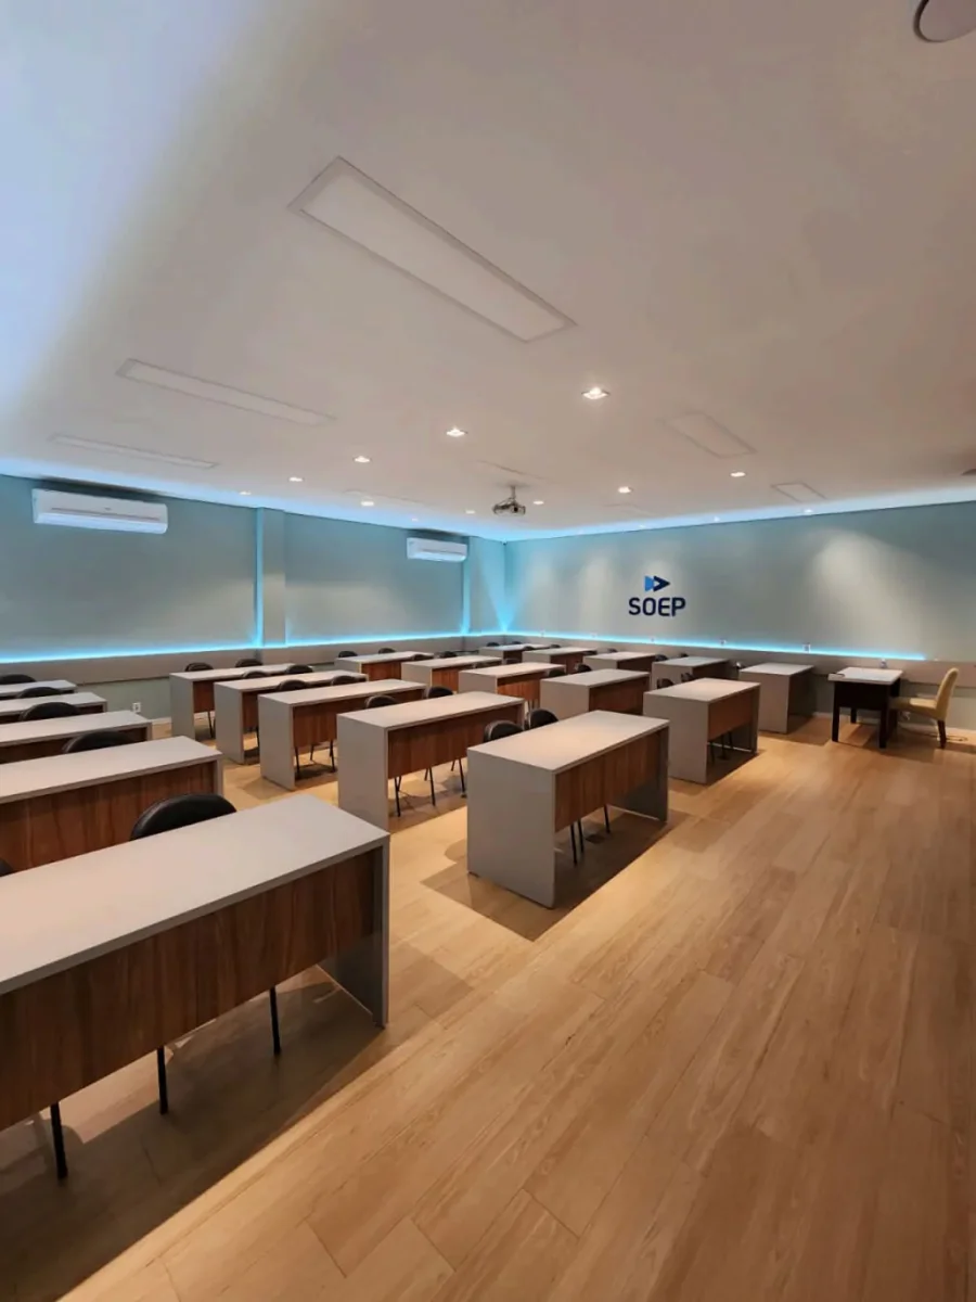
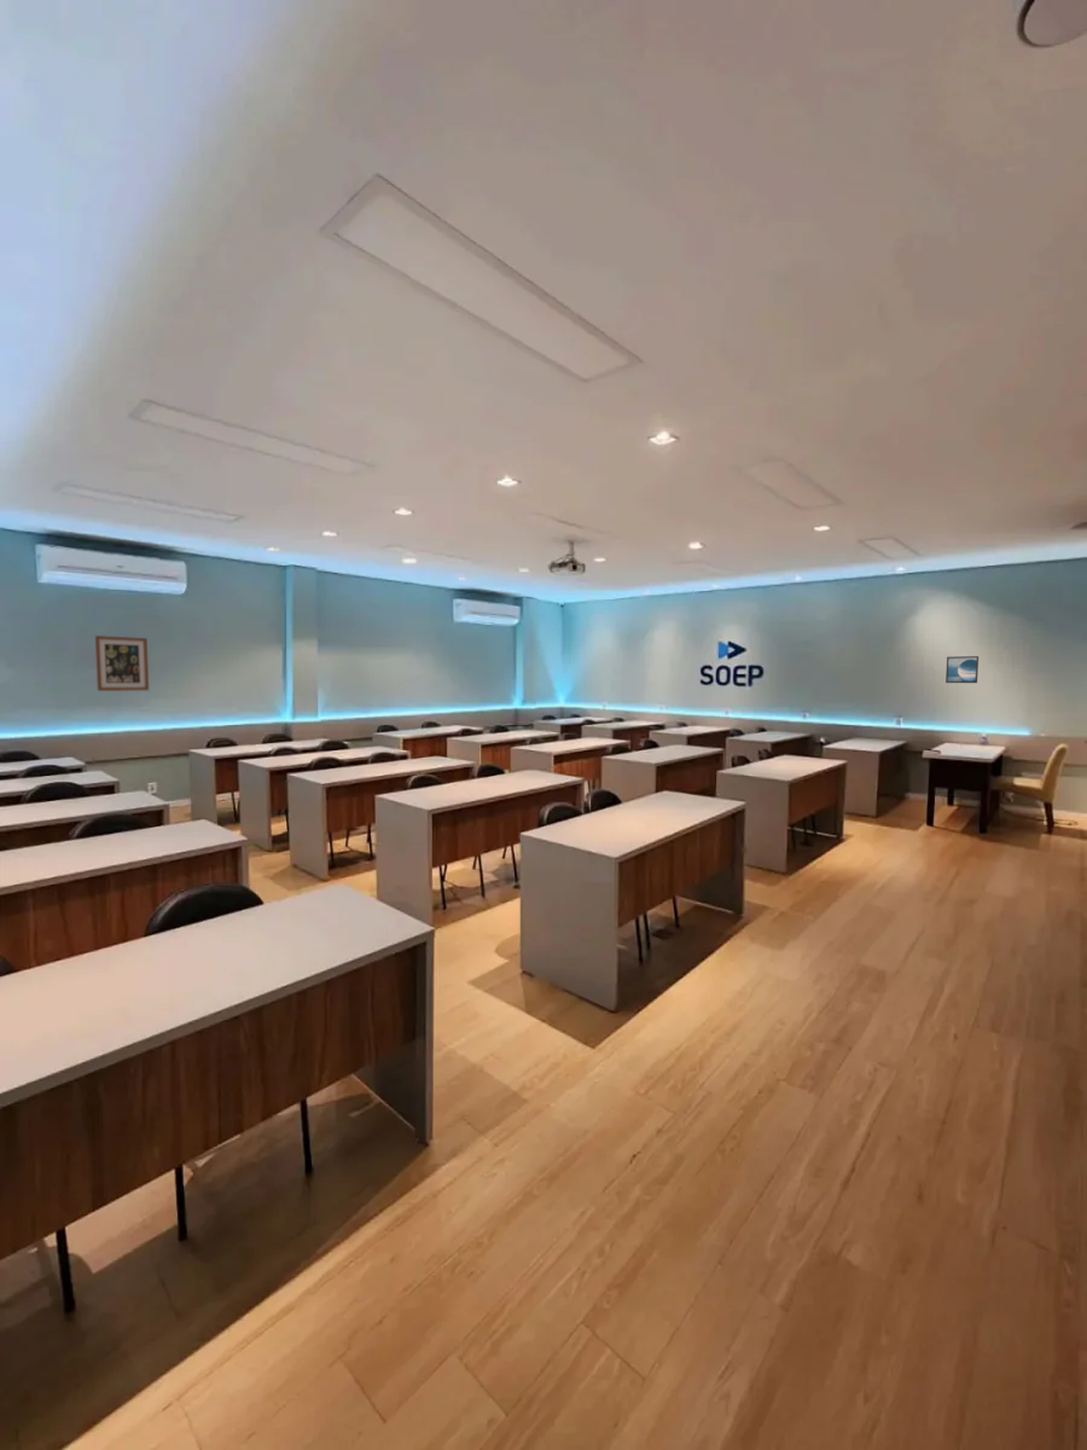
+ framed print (961, 669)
+ wall art (122, 663)
